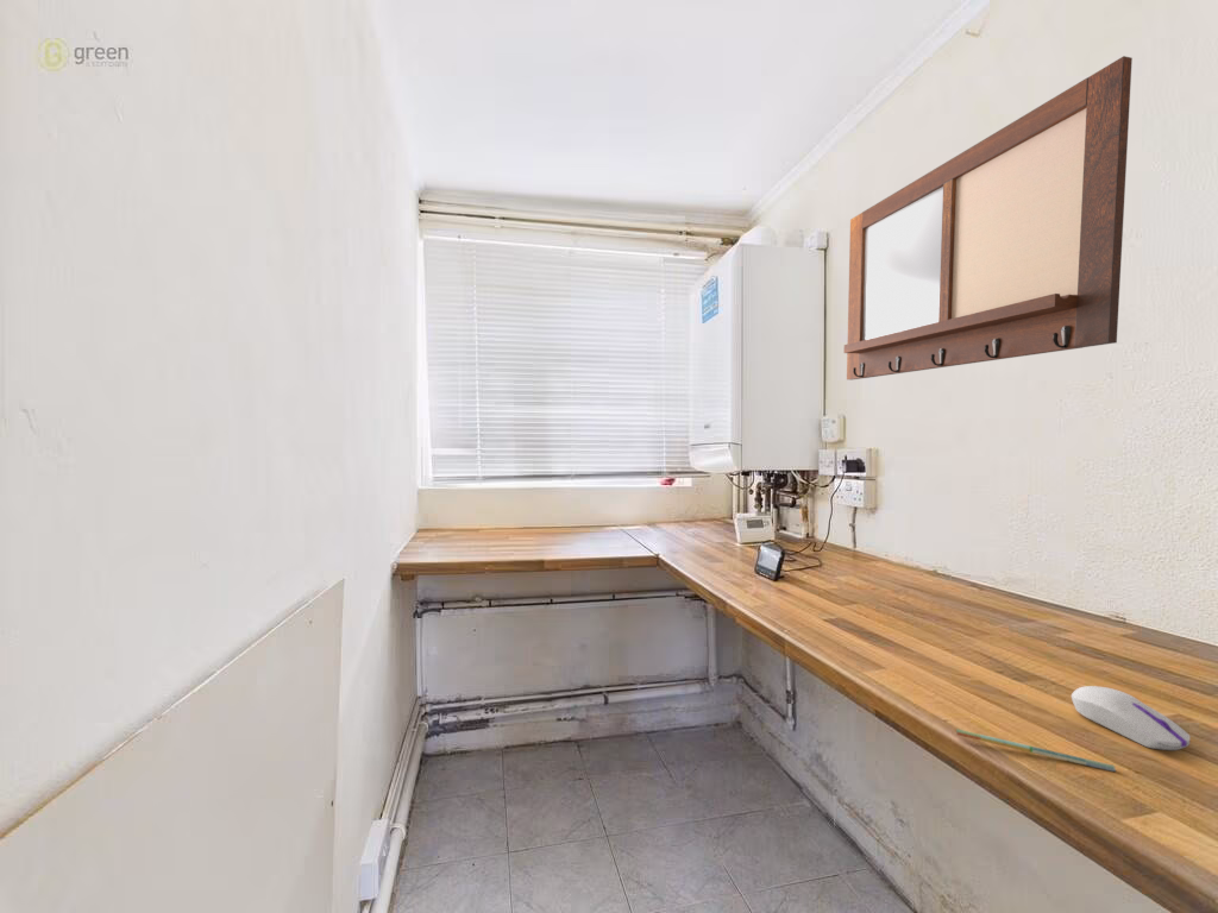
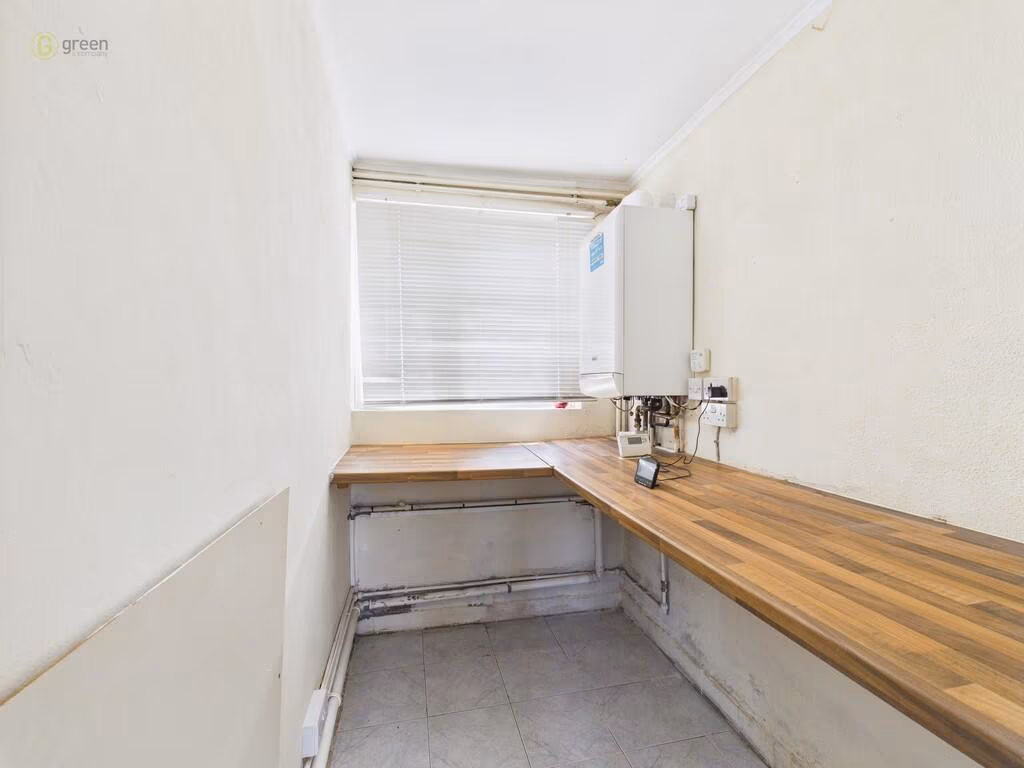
- computer mouse (1125, 712)
- pen (1030, 749)
- writing board (938, 264)
